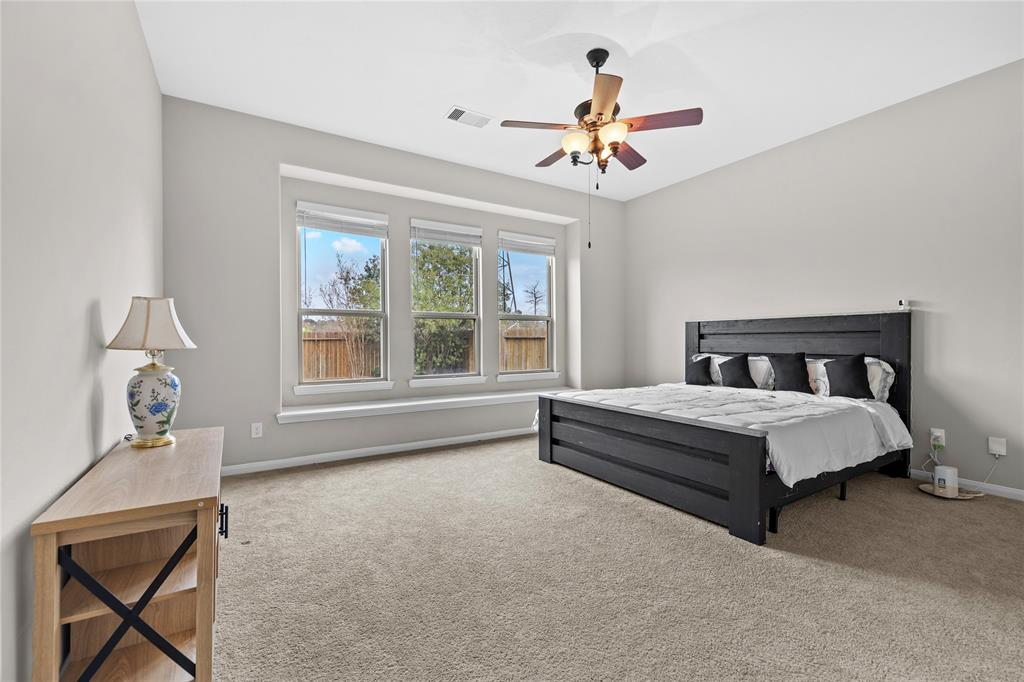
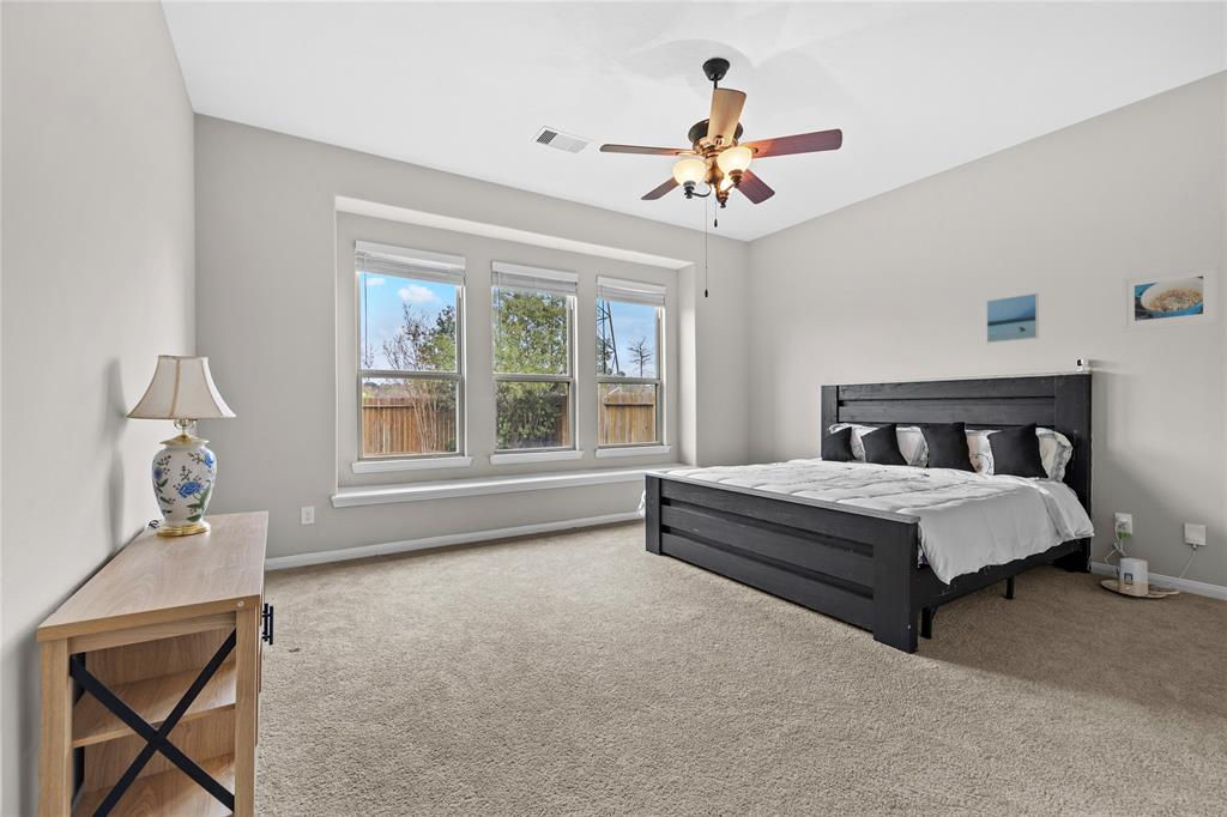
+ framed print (1167, 298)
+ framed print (1011, 319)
